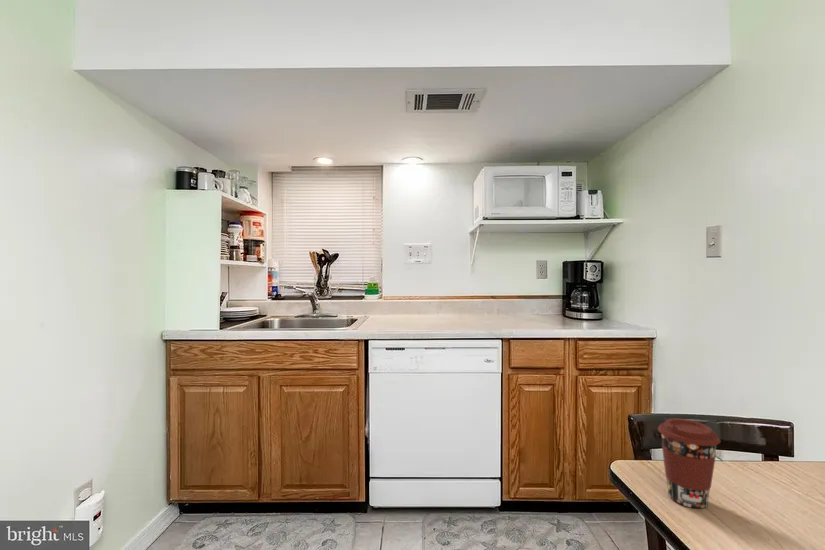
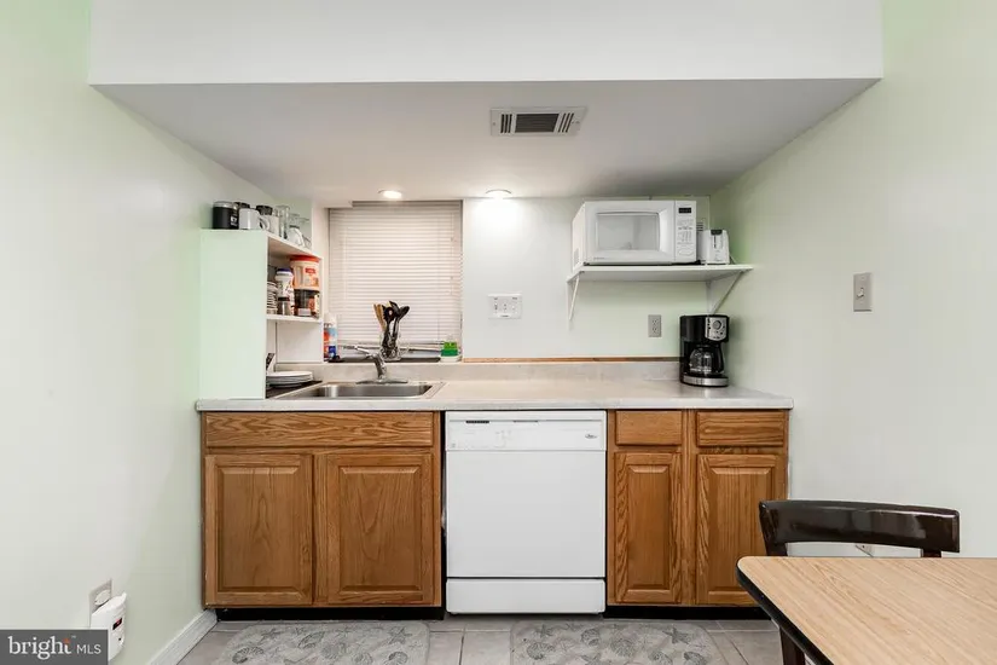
- coffee cup (687, 462)
